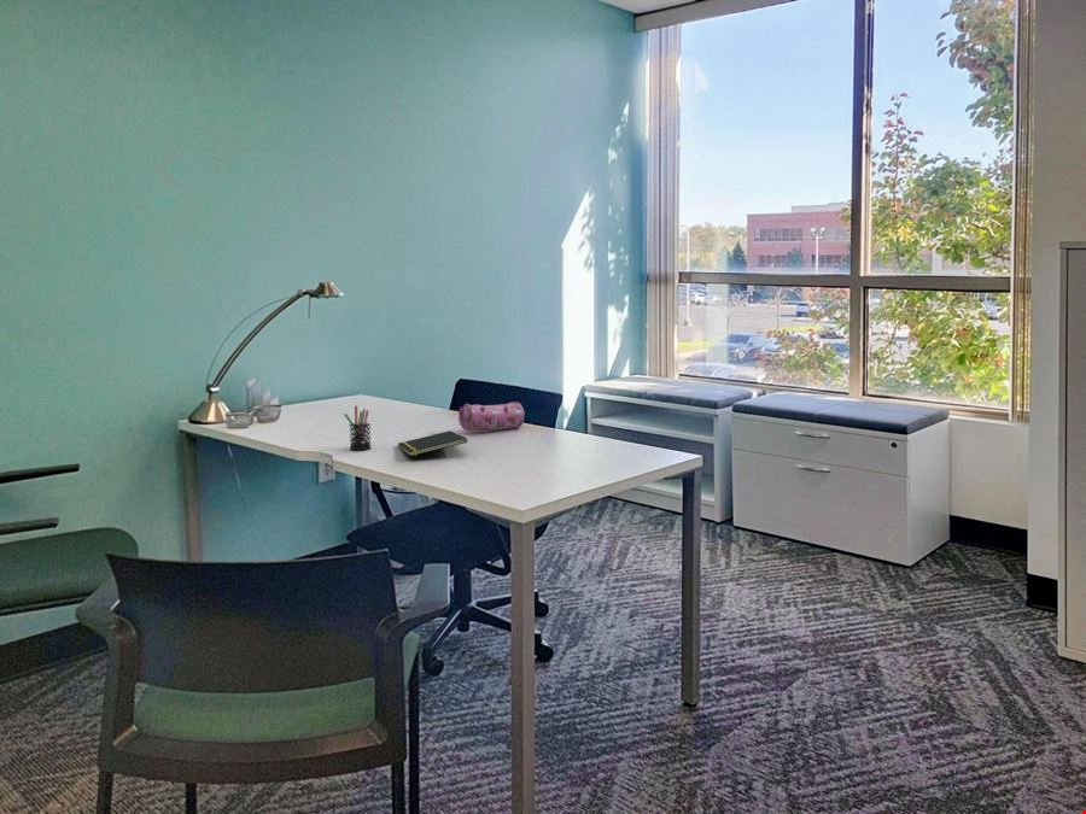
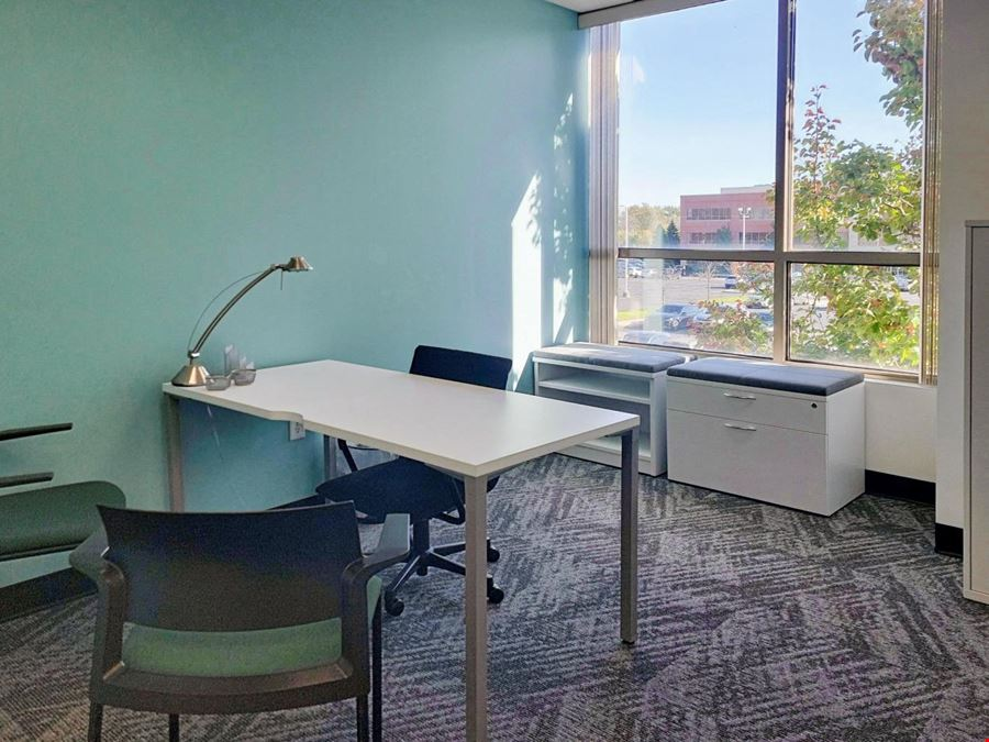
- pen holder (357, 427)
- pencil case (491, 416)
- notepad (431, 443)
